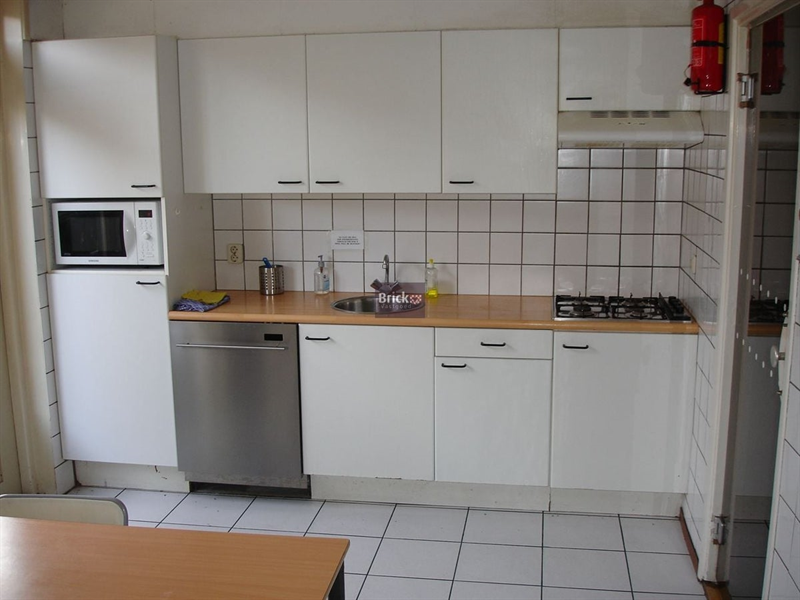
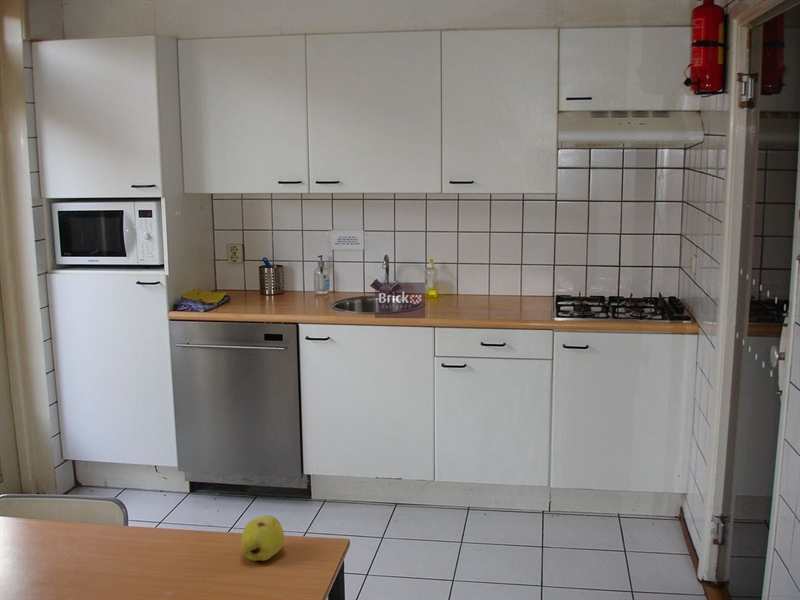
+ fruit (263, 535)
